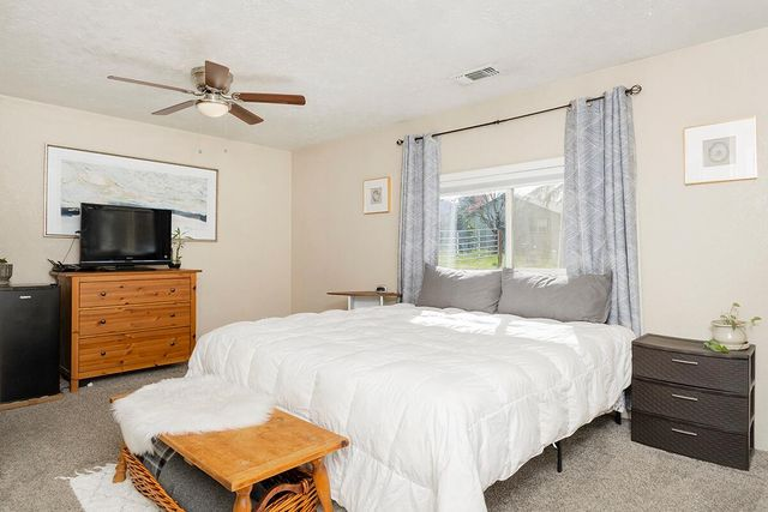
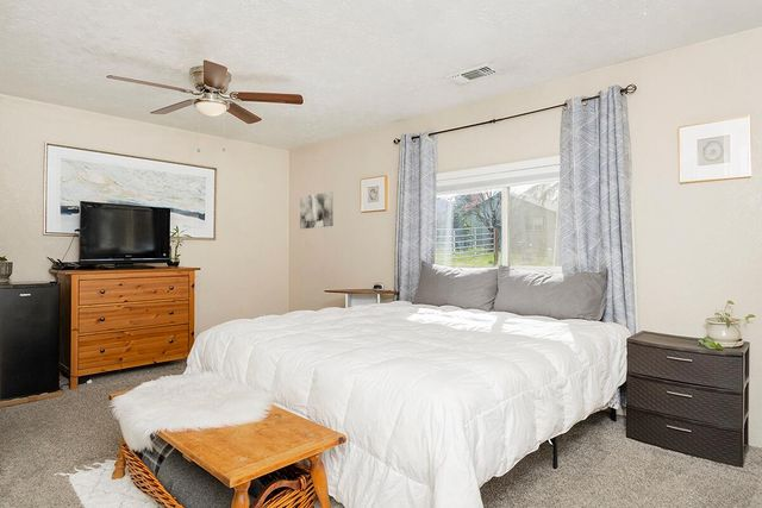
+ wall art (316, 211)
